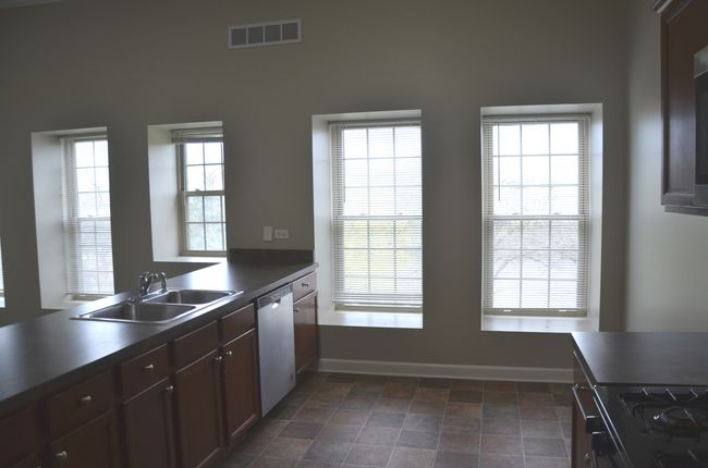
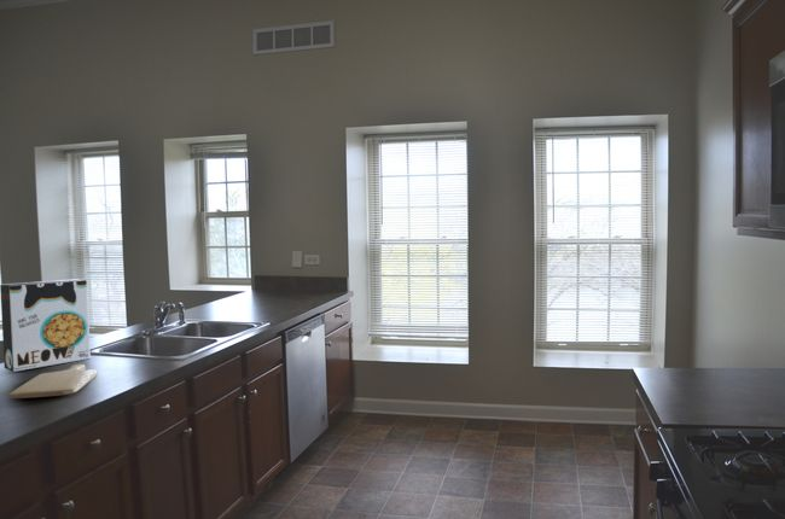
+ chopping board (62, 379)
+ cereal box (46, 322)
